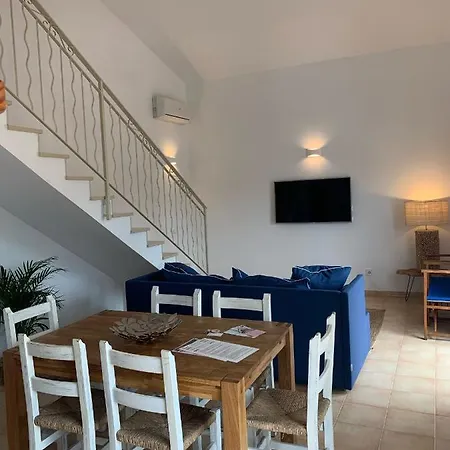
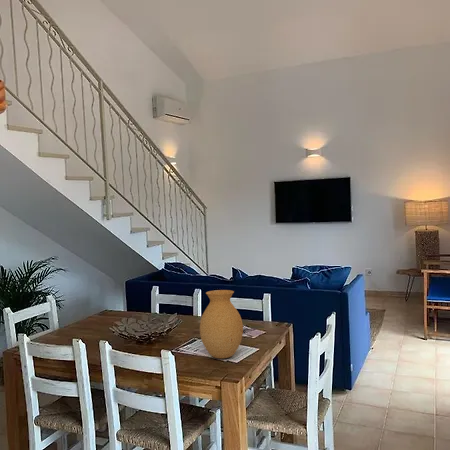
+ vase (221, 324)
